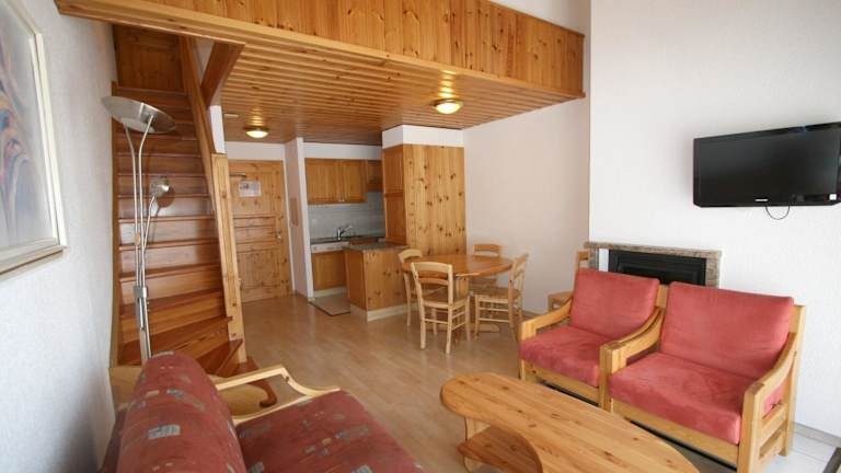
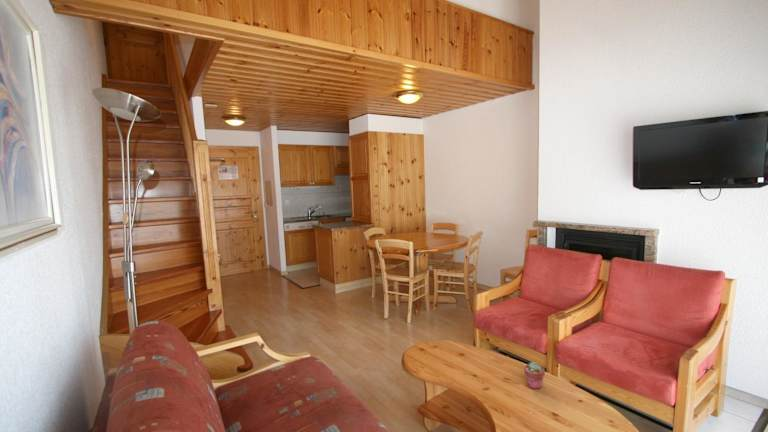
+ potted succulent (534, 373)
